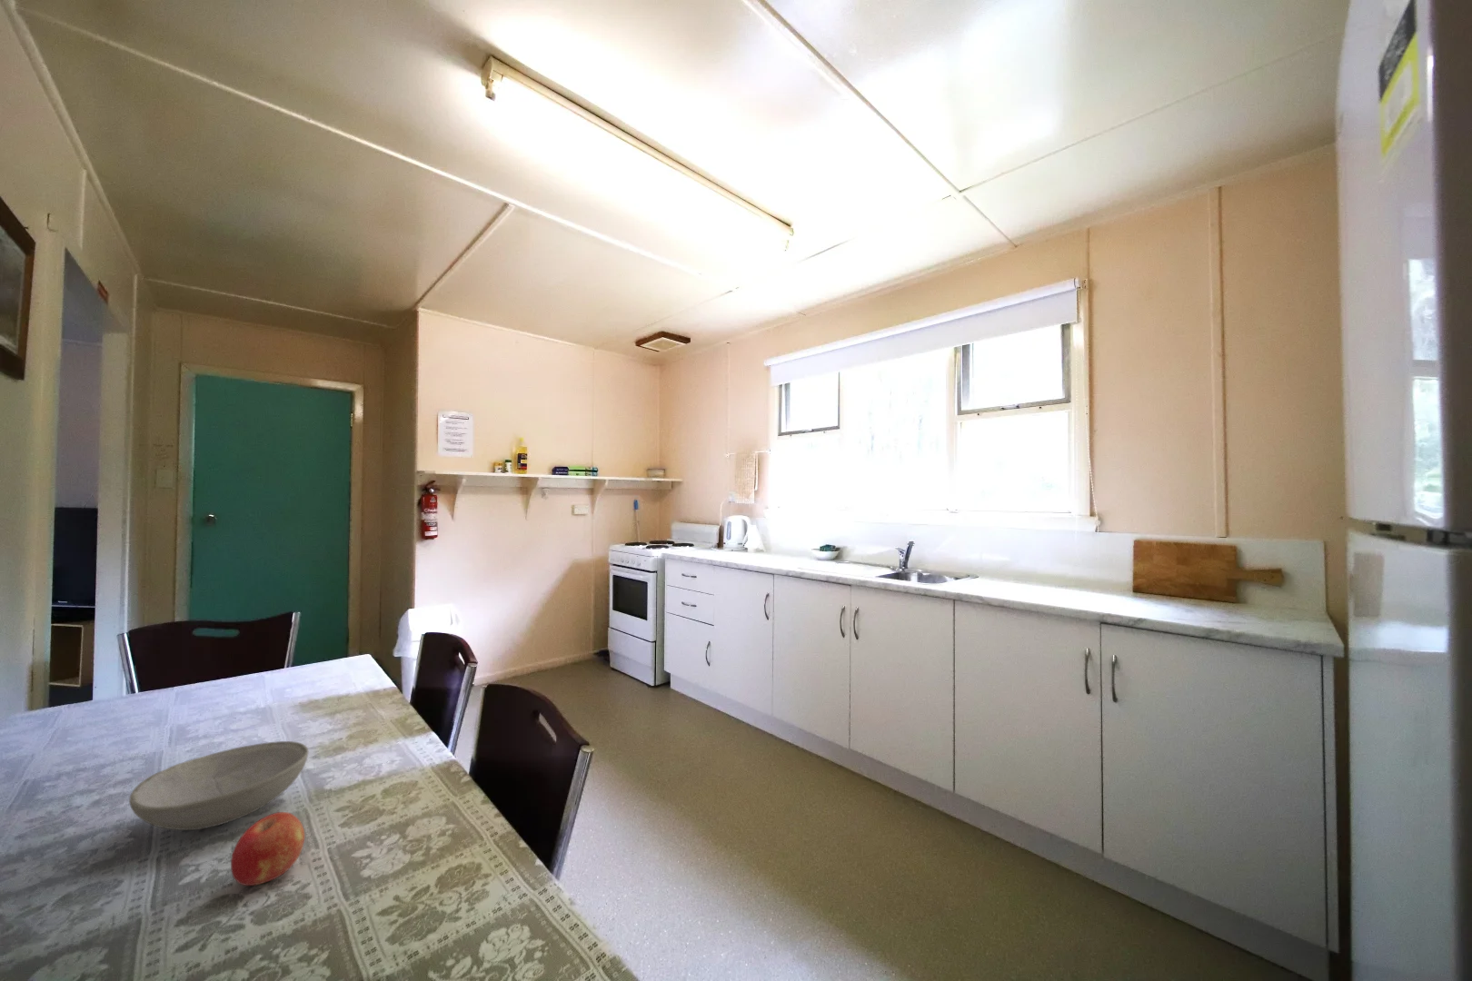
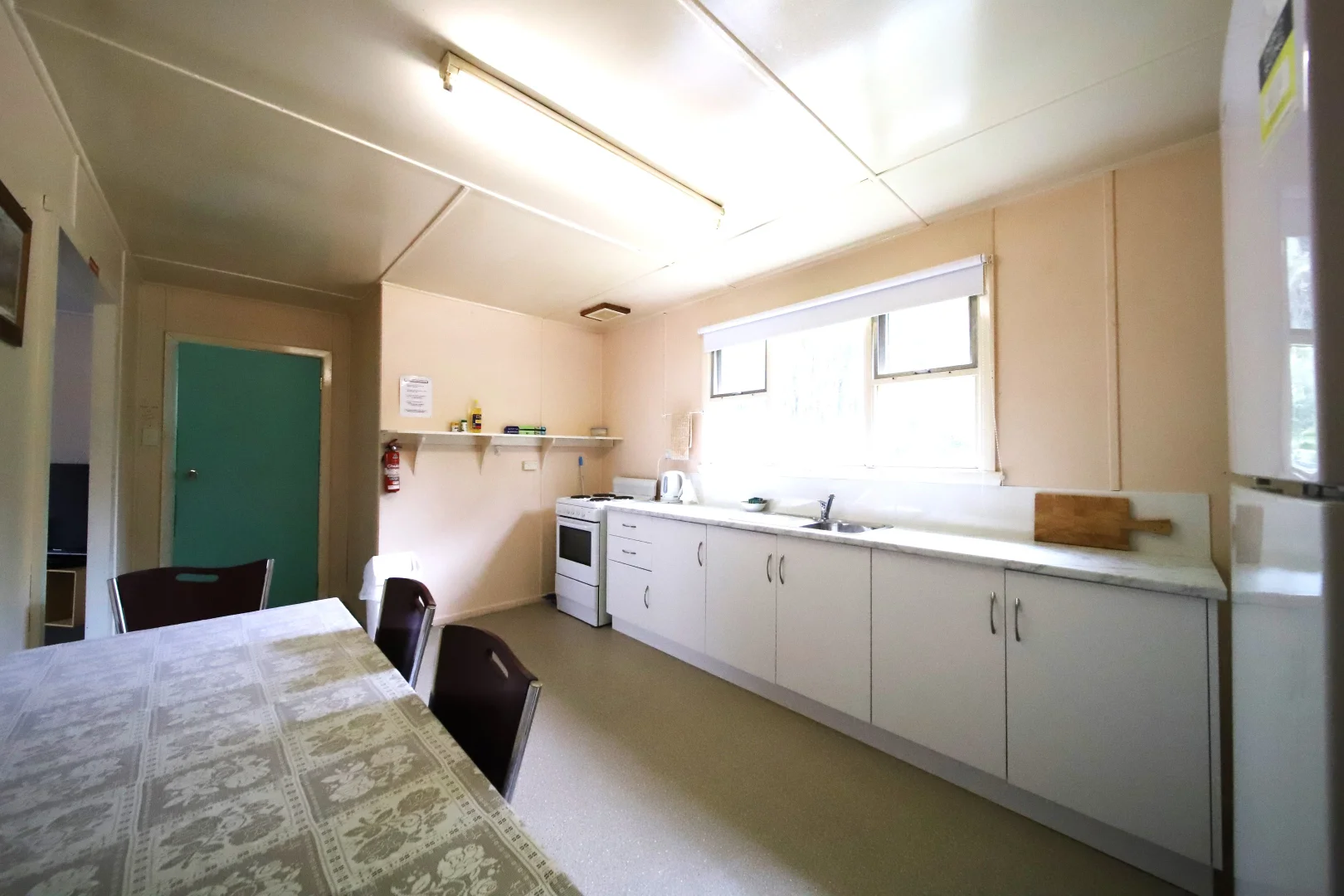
- bowl (226, 792)
- fruit (269, 845)
